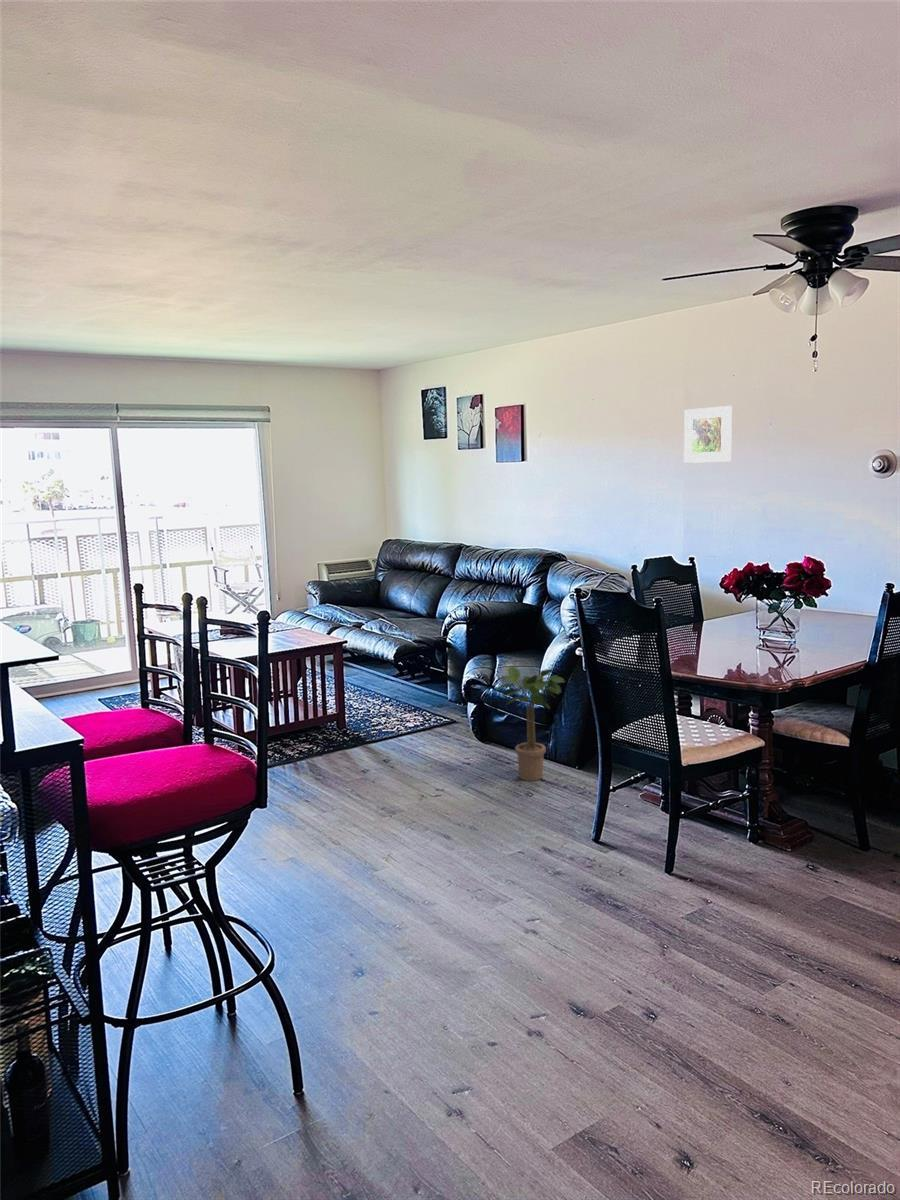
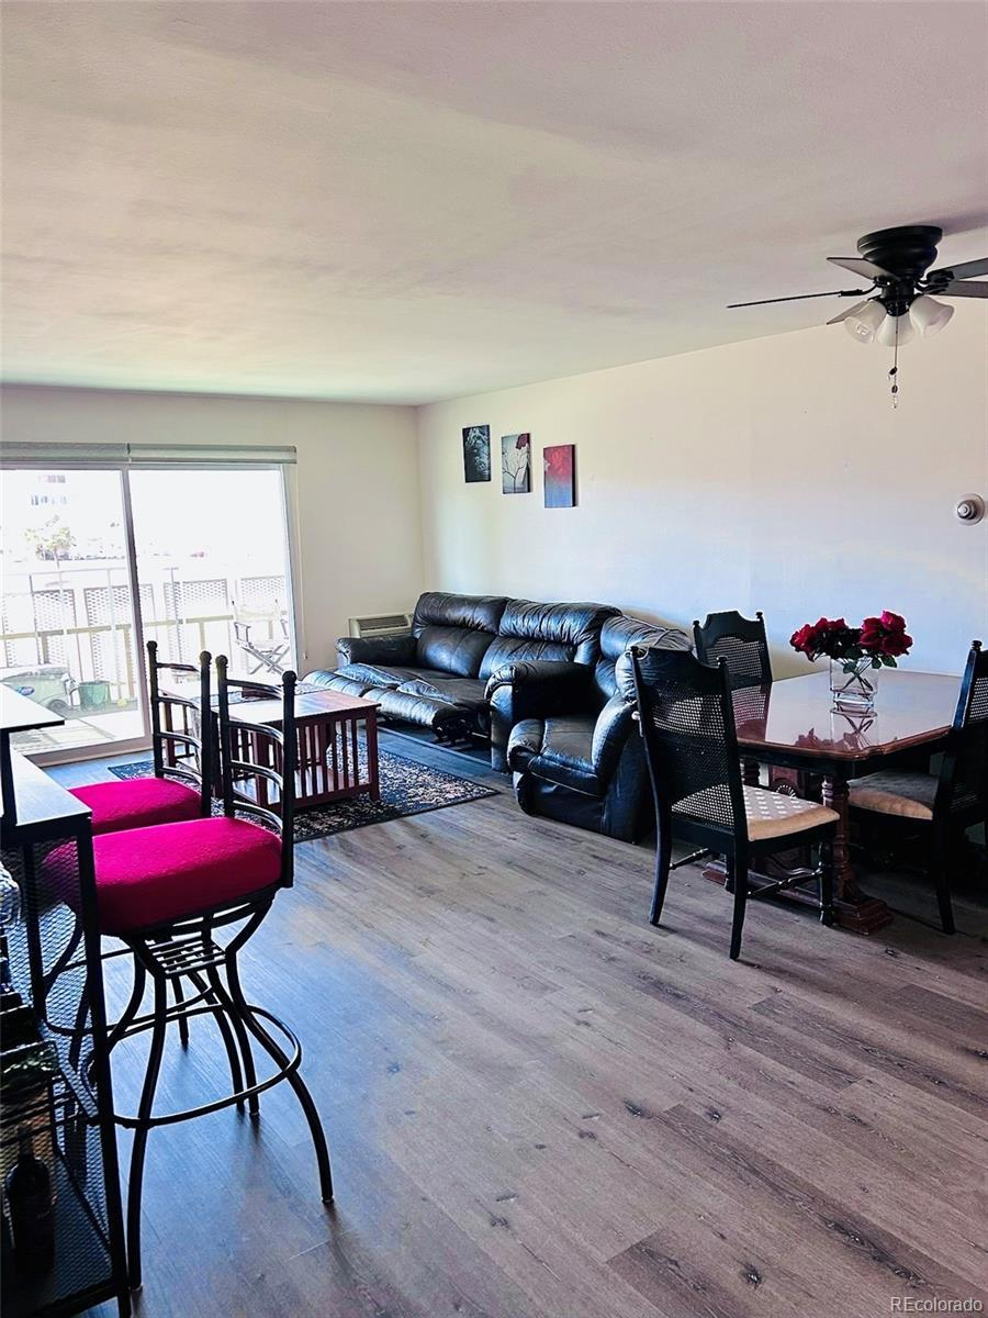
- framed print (707, 435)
- potted plant (534, 719)
